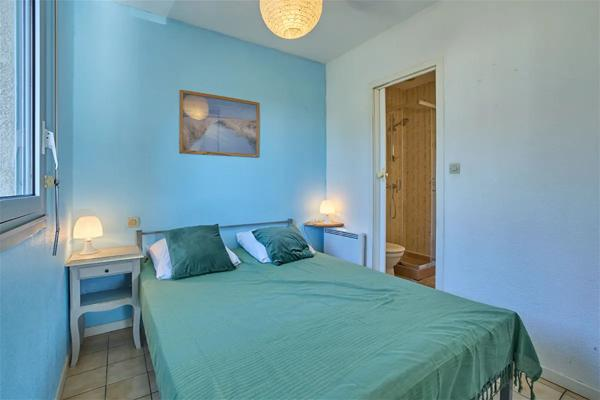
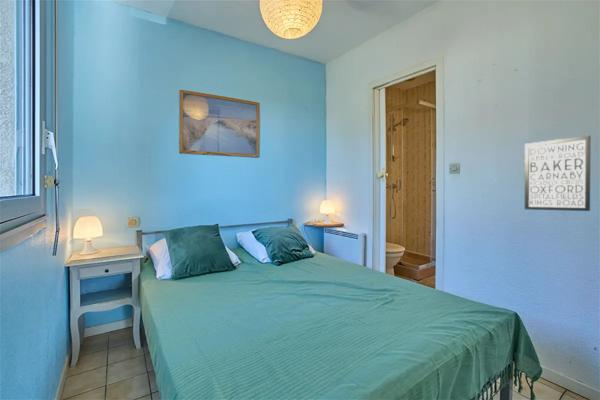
+ wall art (555, 175)
